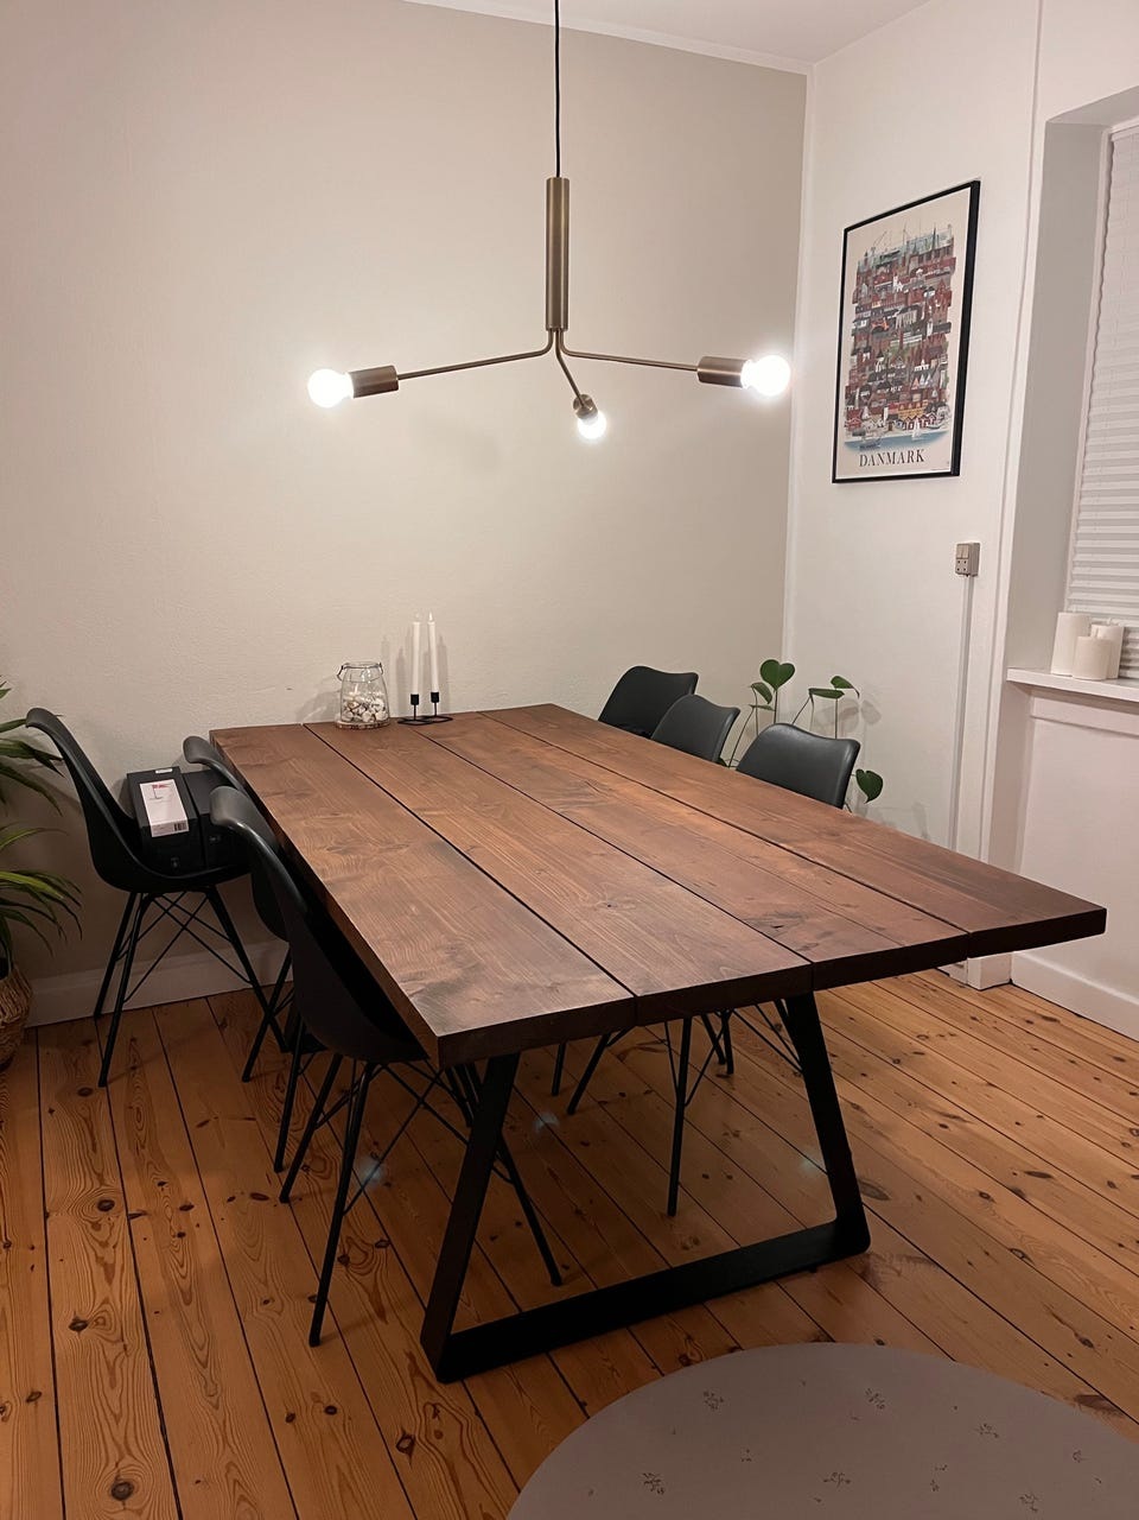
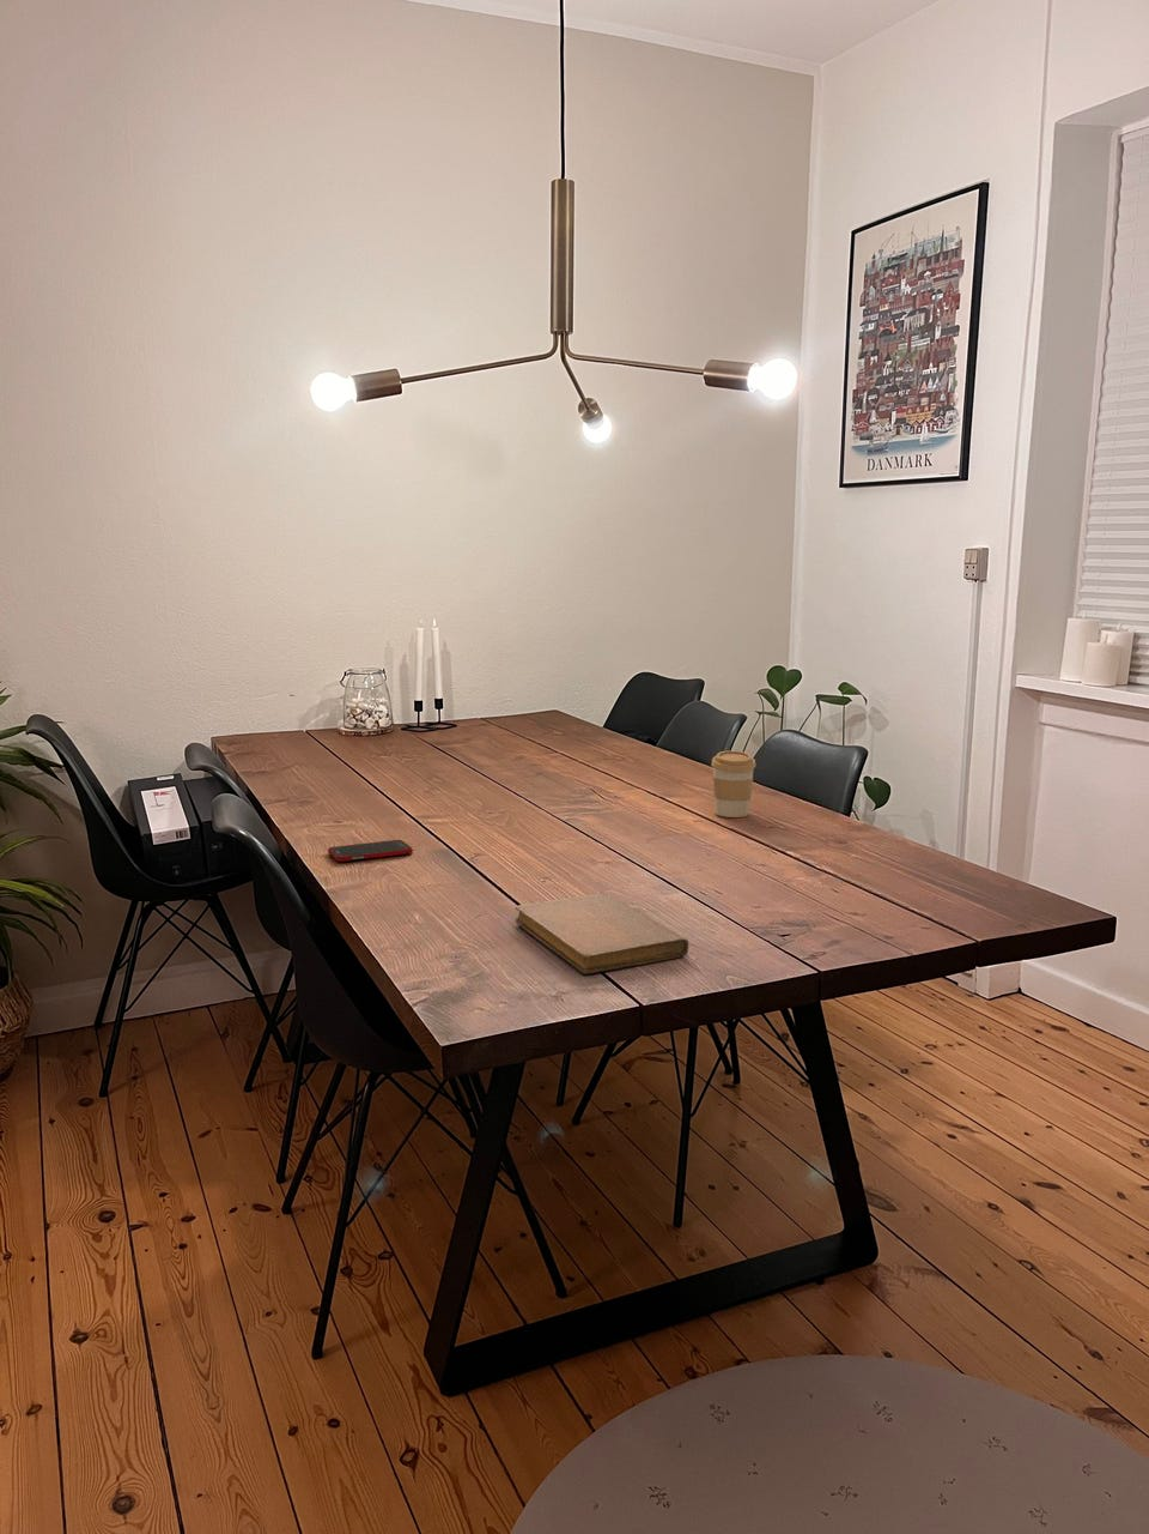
+ cell phone (369, 849)
+ coffee cup (733, 783)
+ notebook (597, 929)
